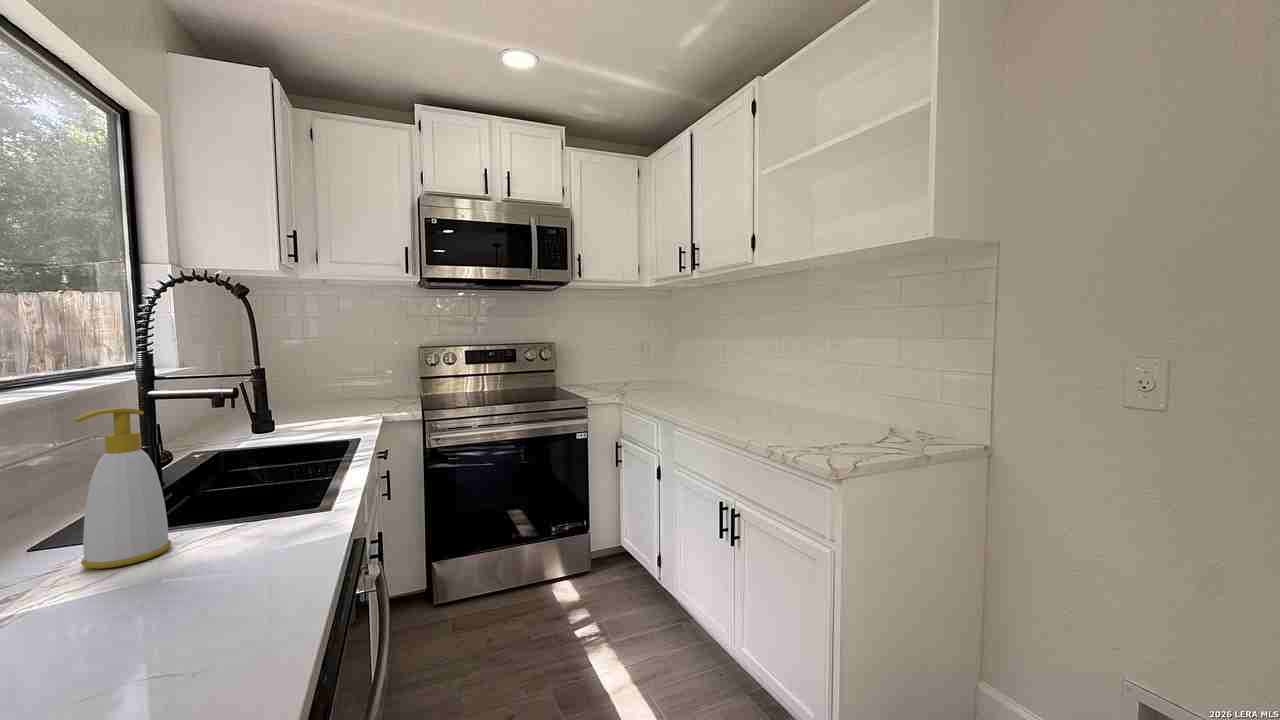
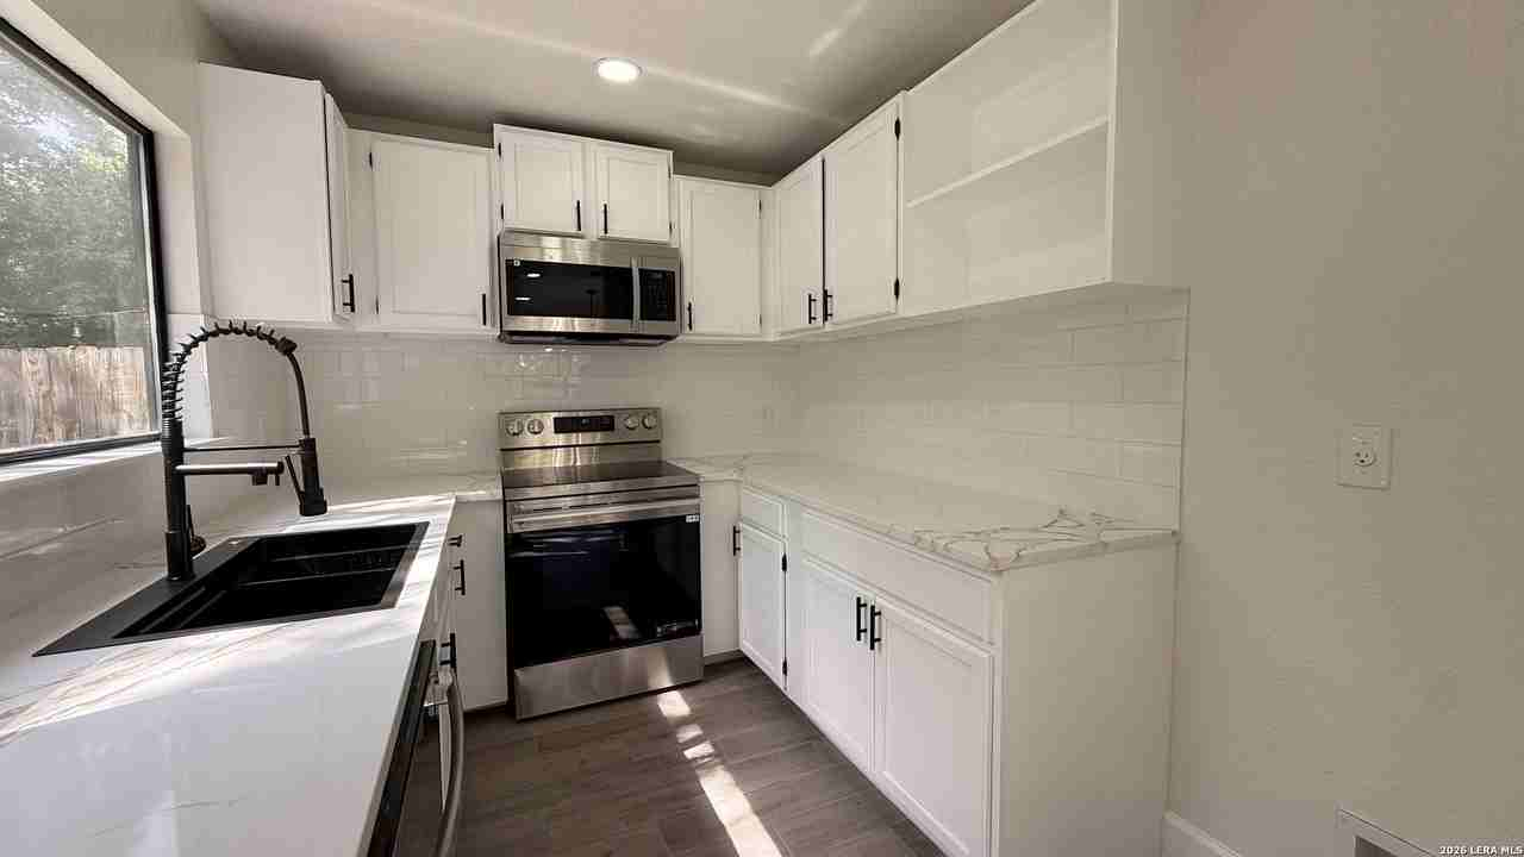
- soap bottle (123, 482)
